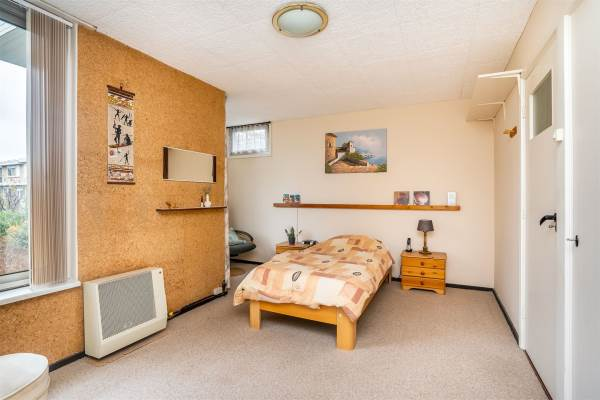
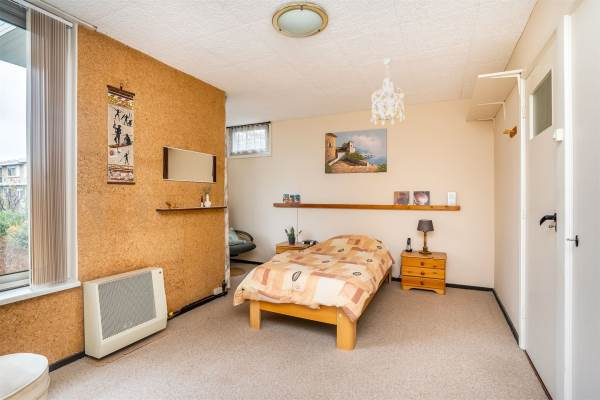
+ chandelier (387, 91)
